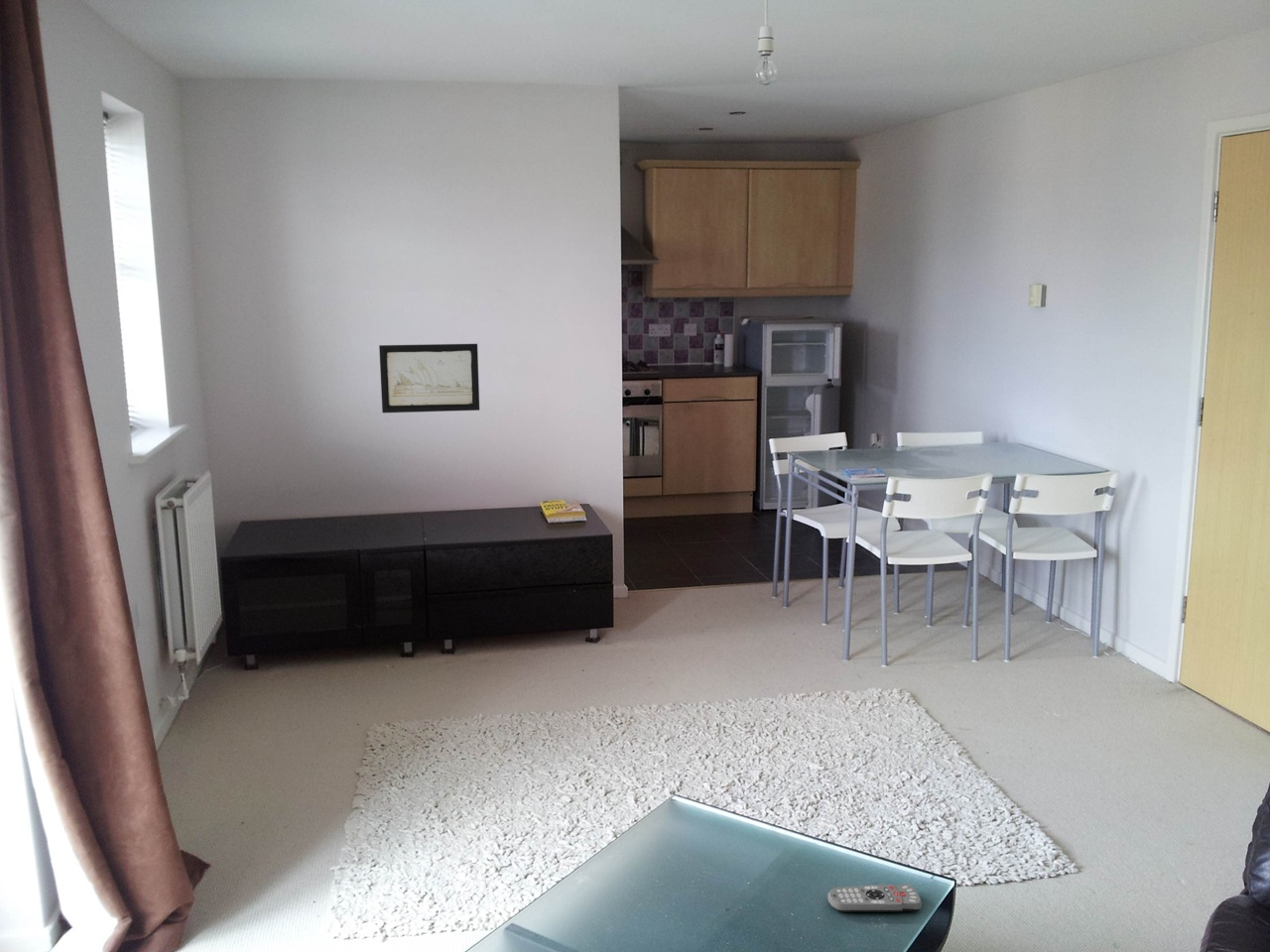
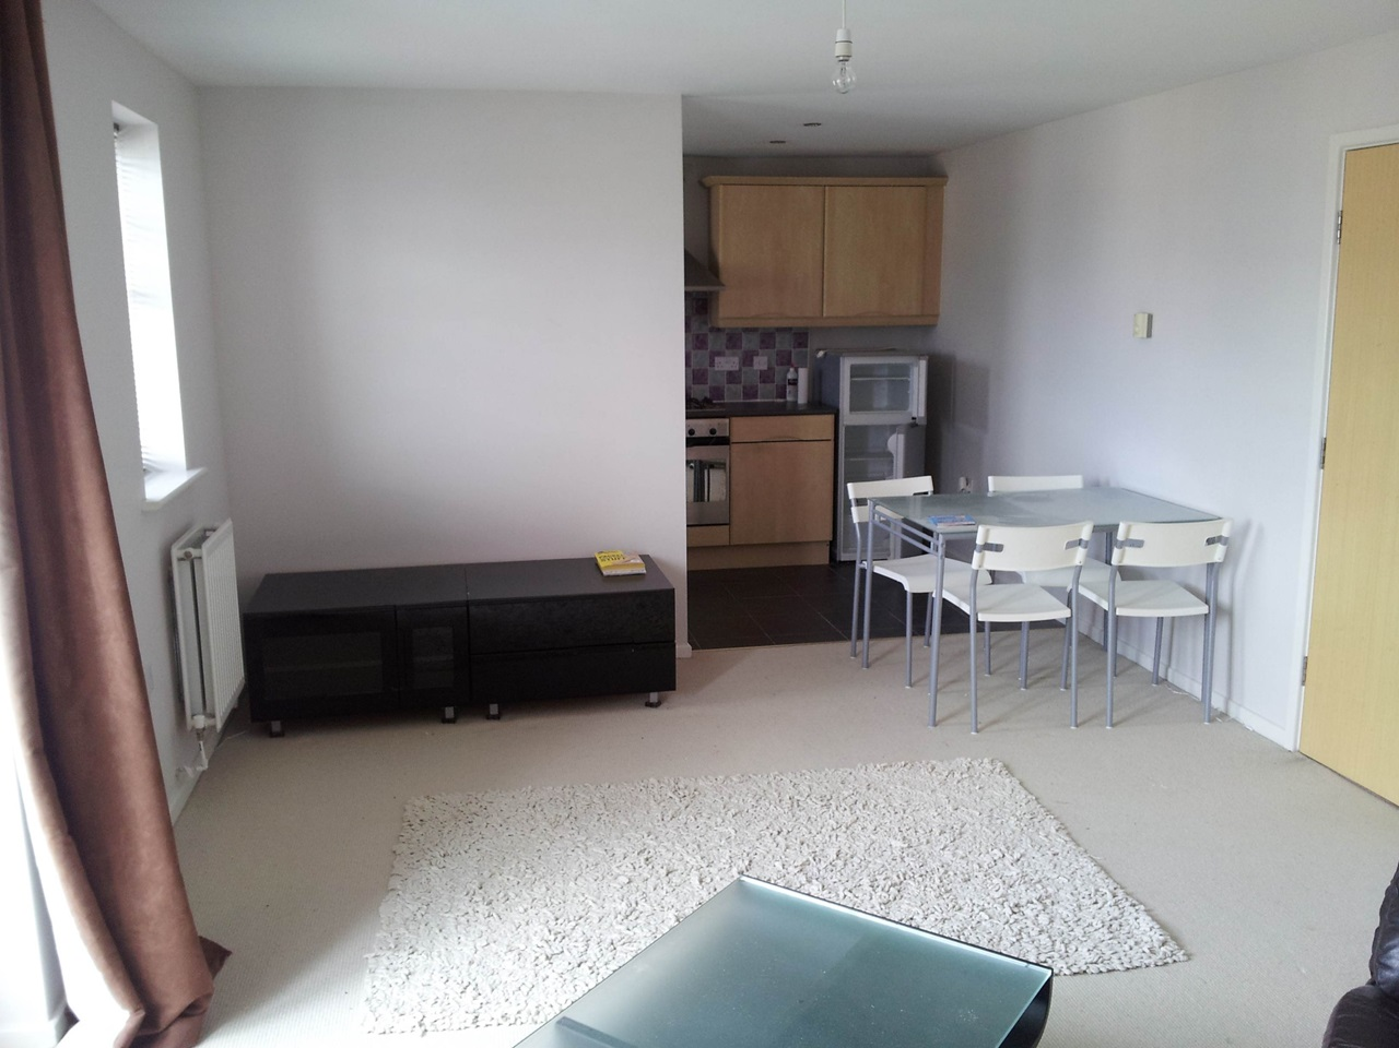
- wall art (430, 378)
- remote control (873, 898)
